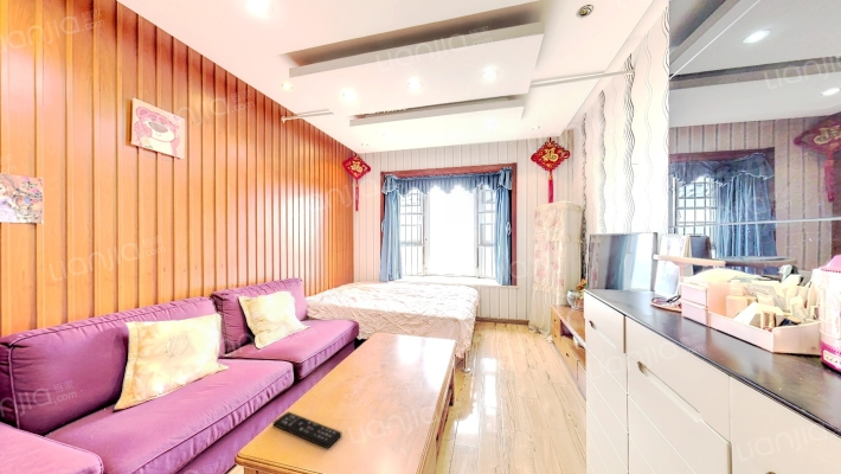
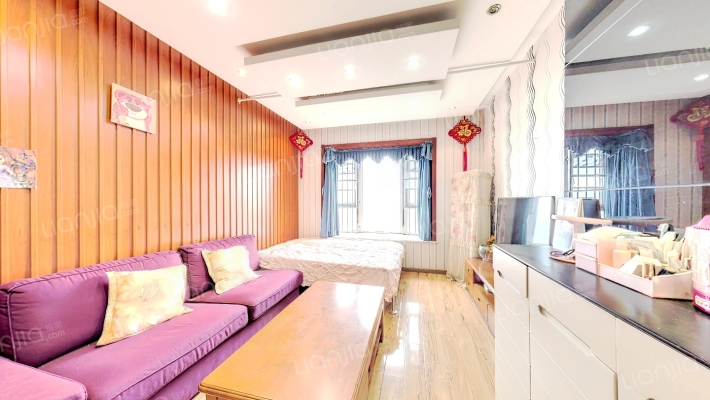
- remote control (306, 428)
